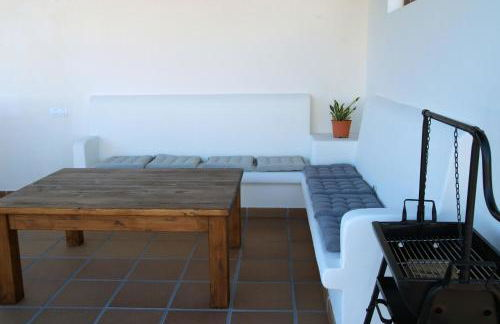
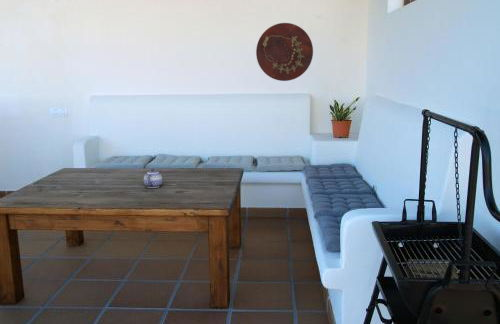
+ teapot (153, 177)
+ decorative platter (284, 52)
